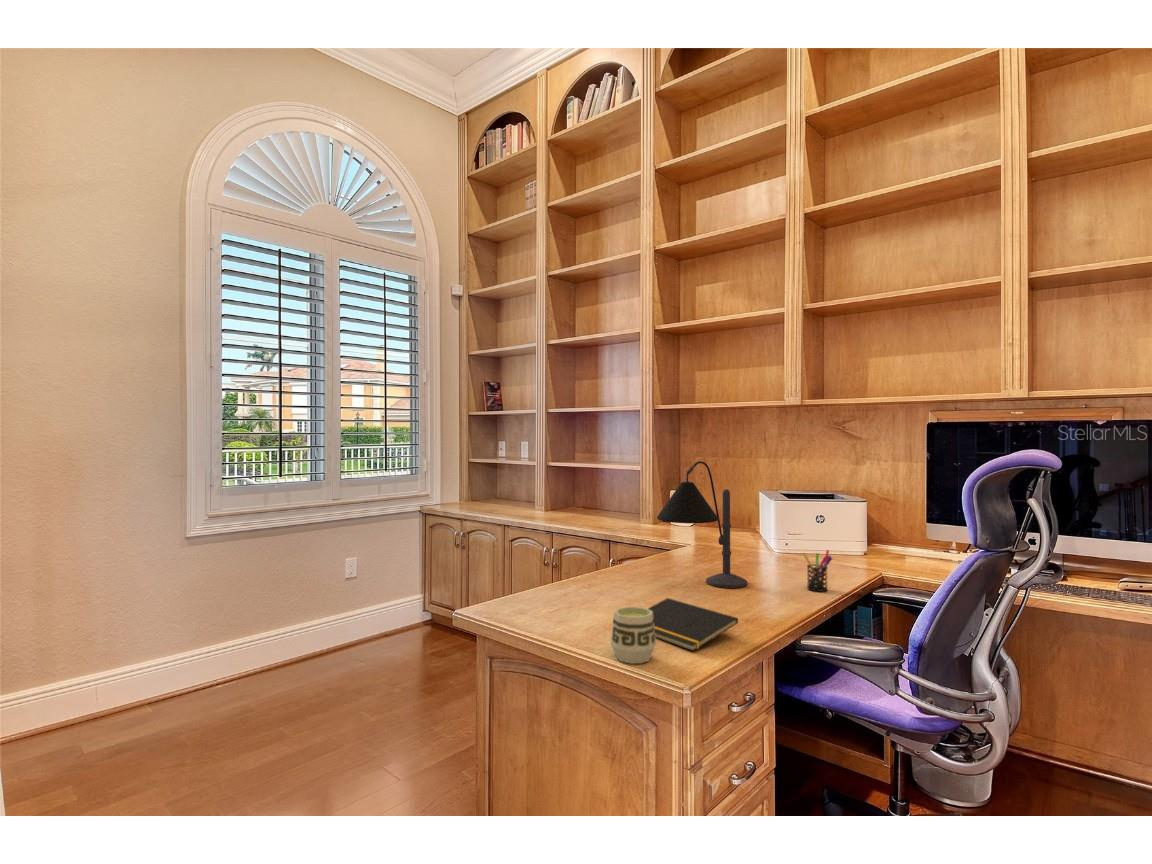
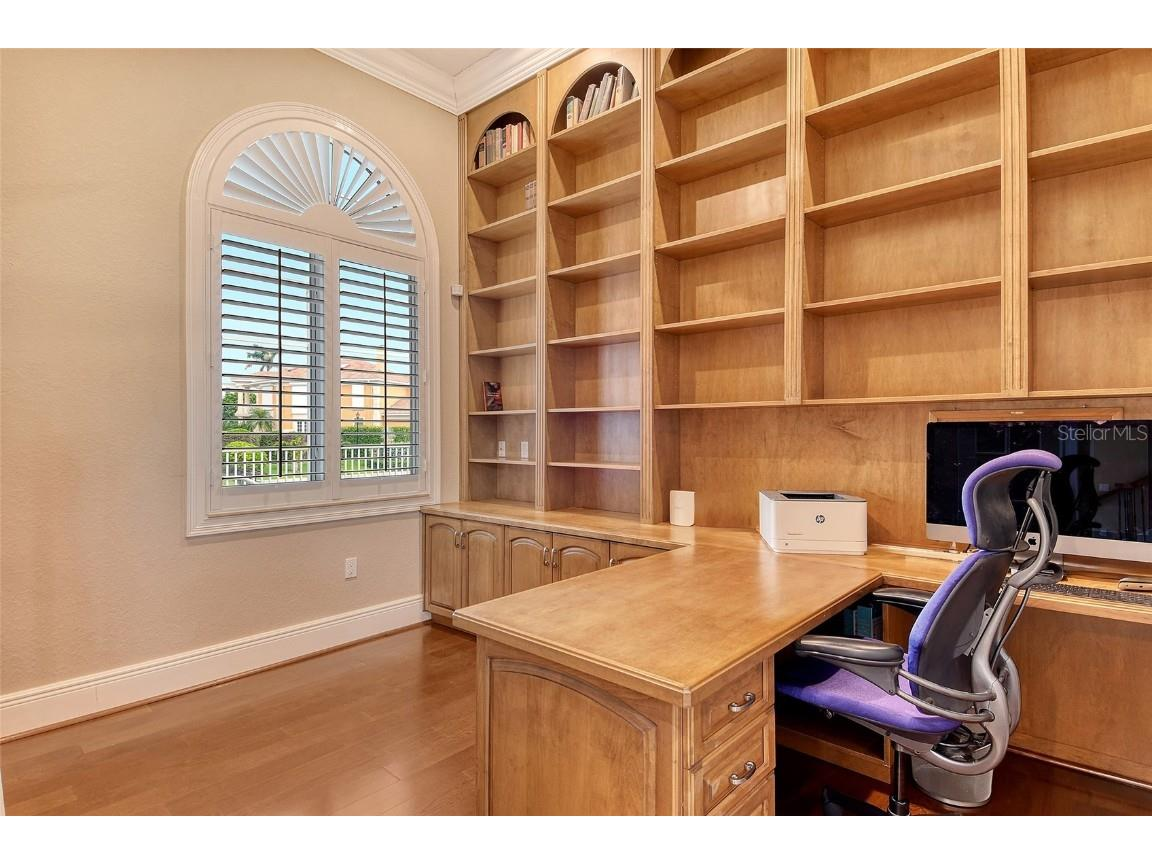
- cup (633, 634)
- pen holder (818, 569)
- desk lamp (705, 522)
- notepad (679, 622)
